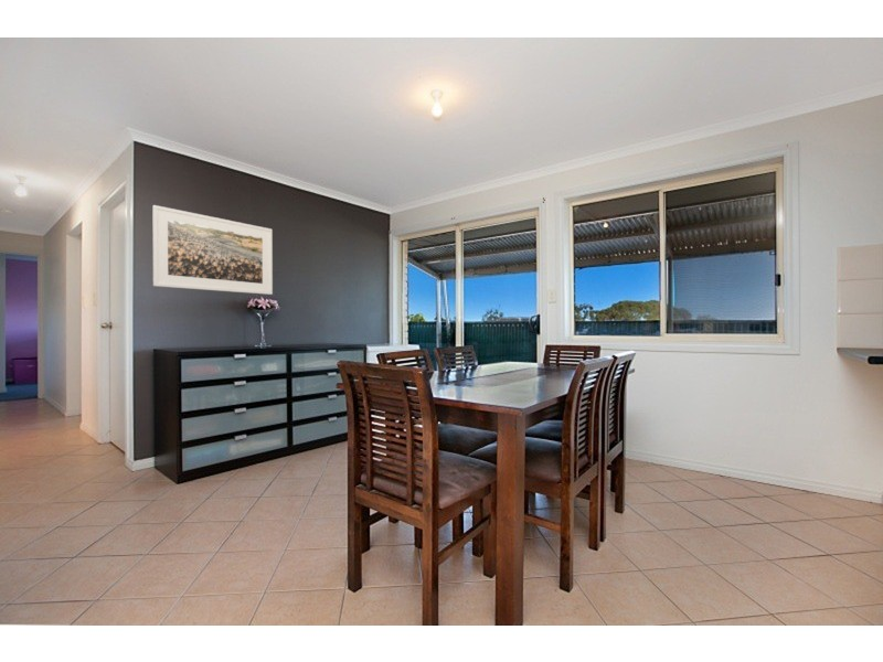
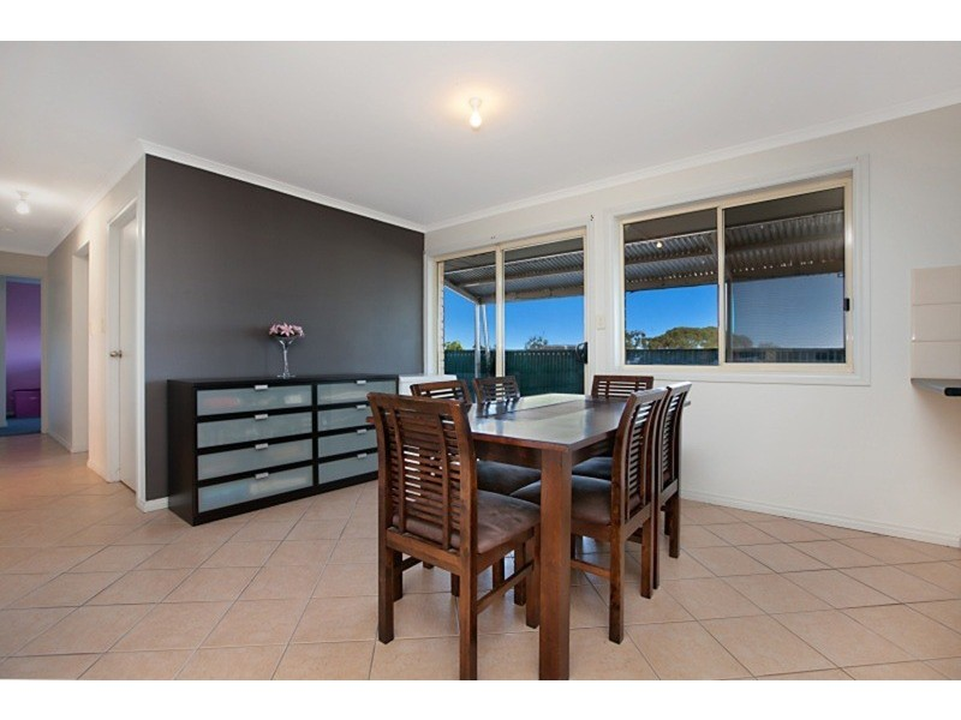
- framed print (219, 254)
